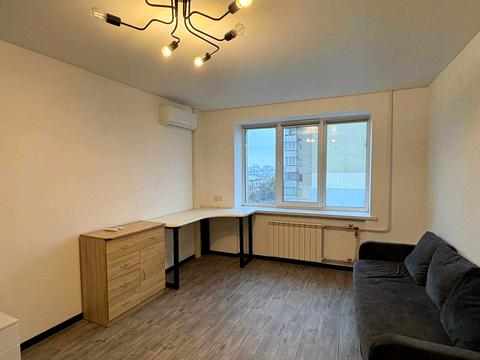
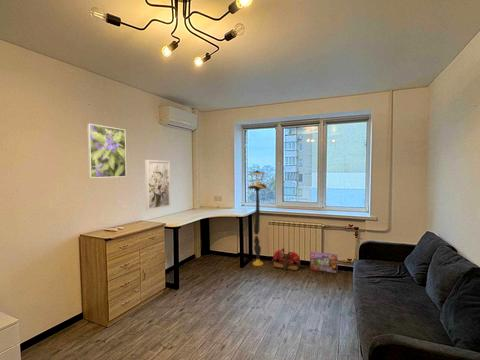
+ floor lamp (257, 217)
+ box (323, 262)
+ backpack (284, 258)
+ wall art (158, 184)
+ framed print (108, 152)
